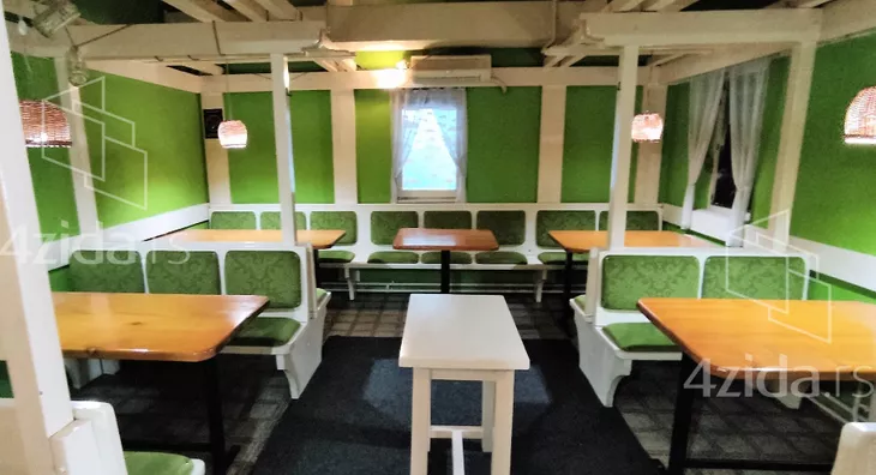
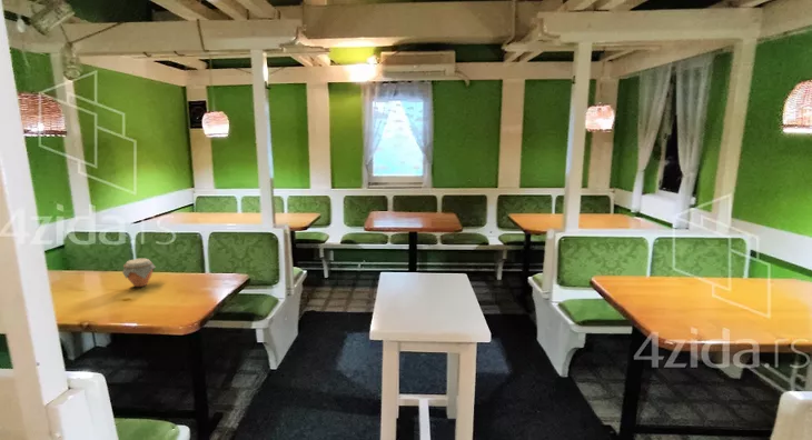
+ jar (139, 272)
